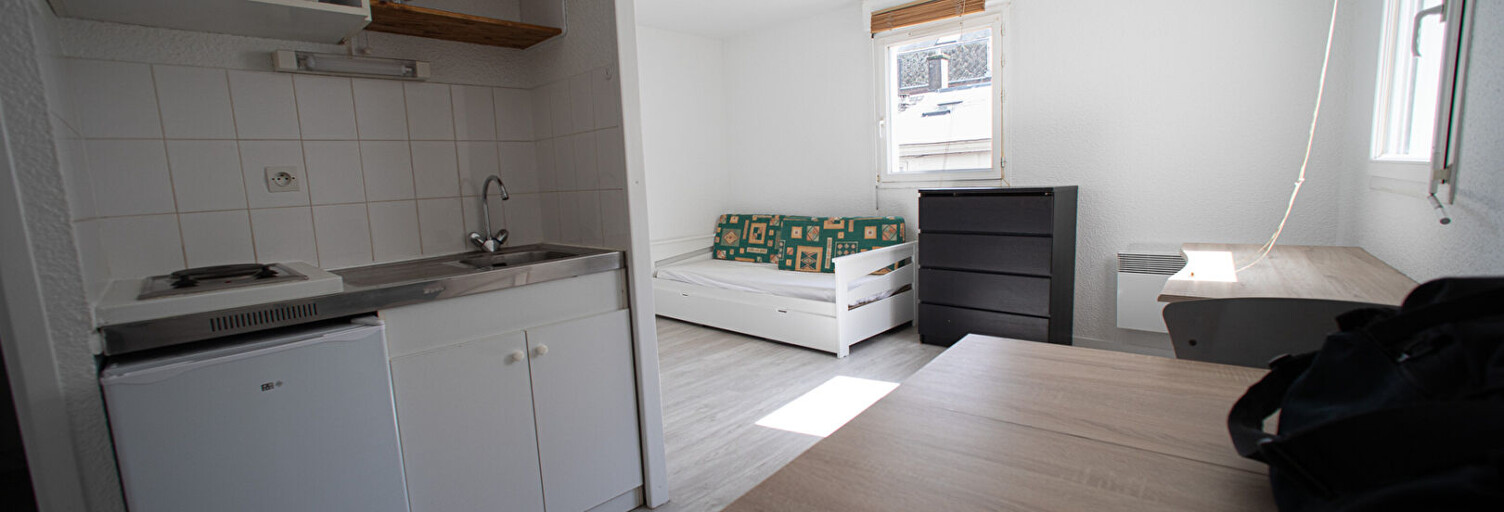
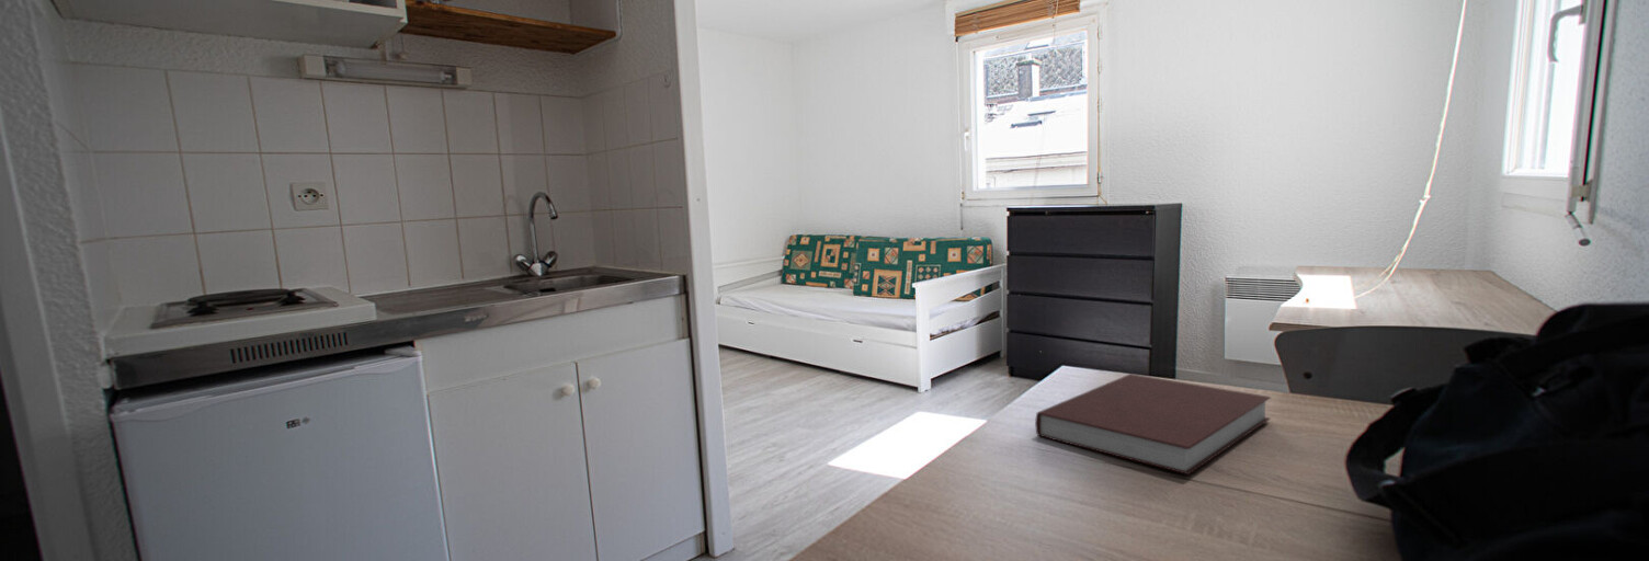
+ notebook (1153, 415)
